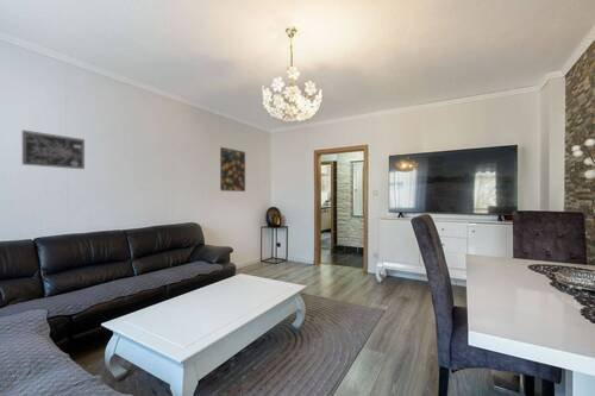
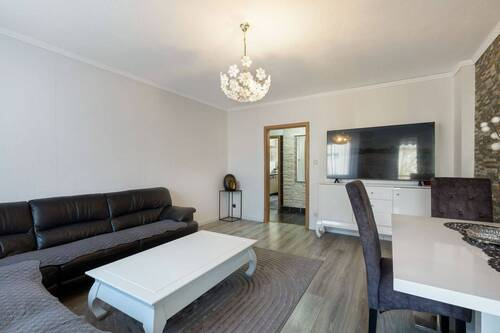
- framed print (233, 170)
- wall art (55, 151)
